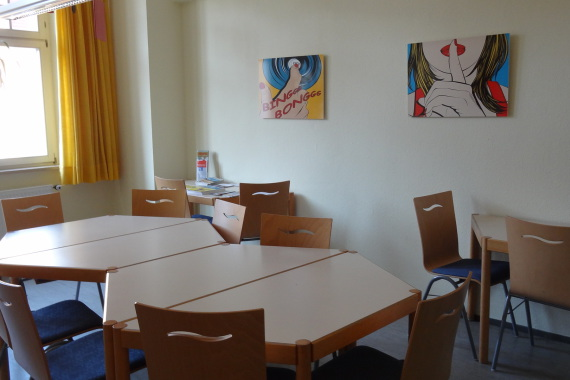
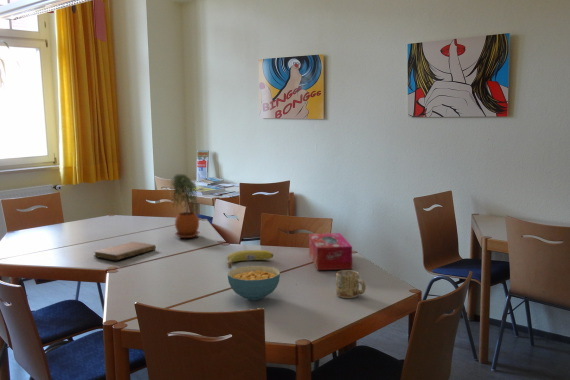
+ mug (351, 284)
+ cereal bowl (254, 285)
+ potted plant (183, 206)
+ fruit (246, 258)
+ tissue box (329, 250)
+ notebook (125, 250)
